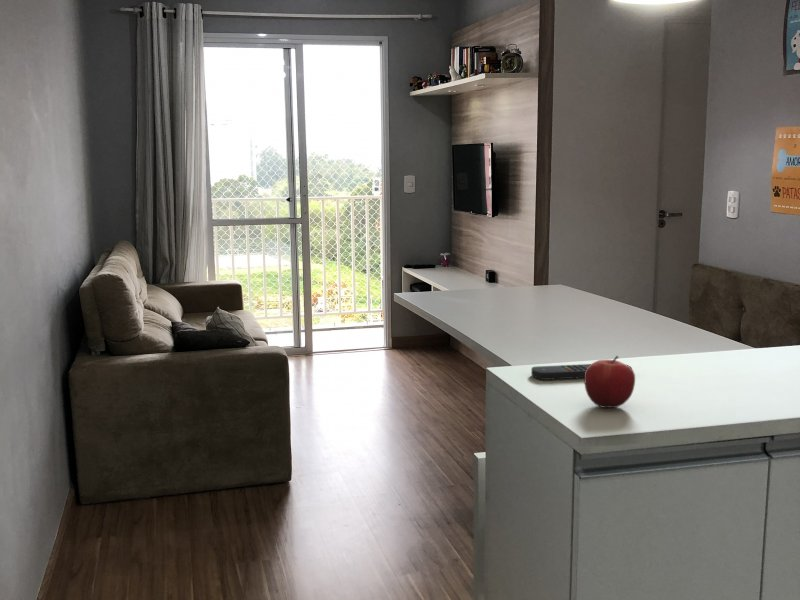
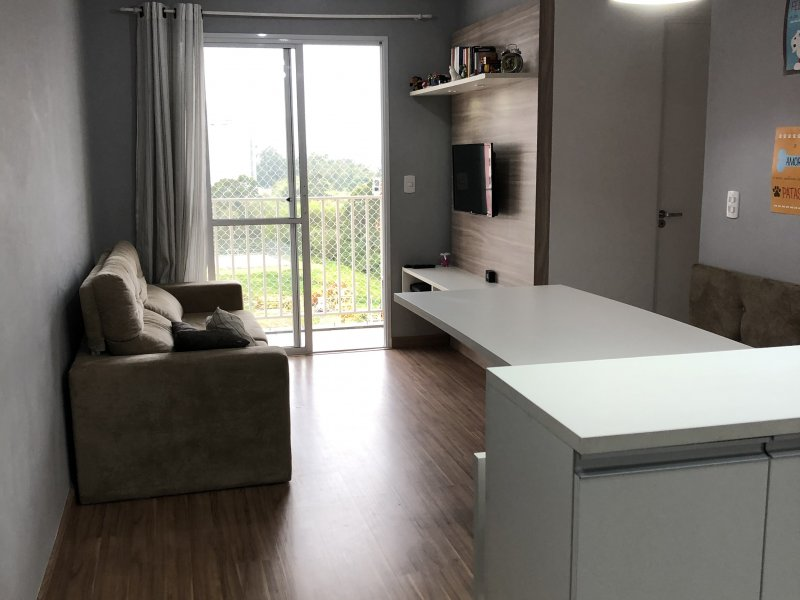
- fruit (609, 381)
- remote control (581, 370)
